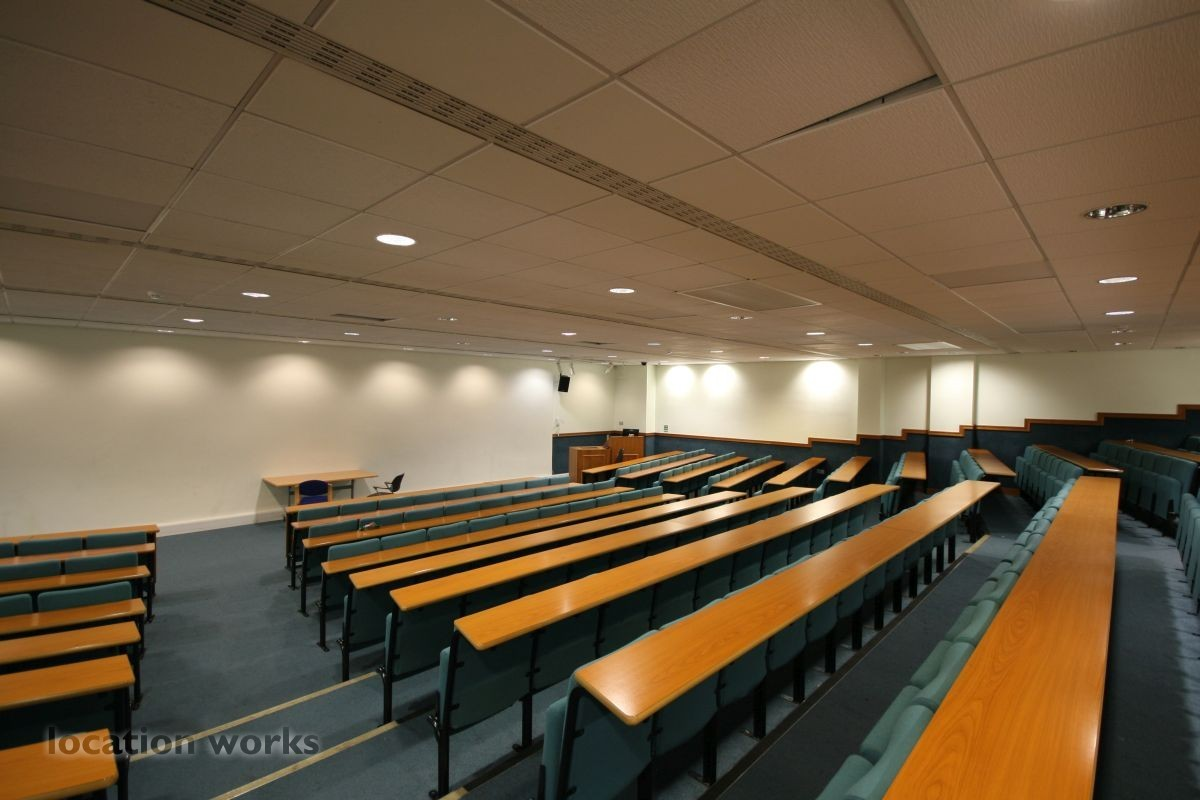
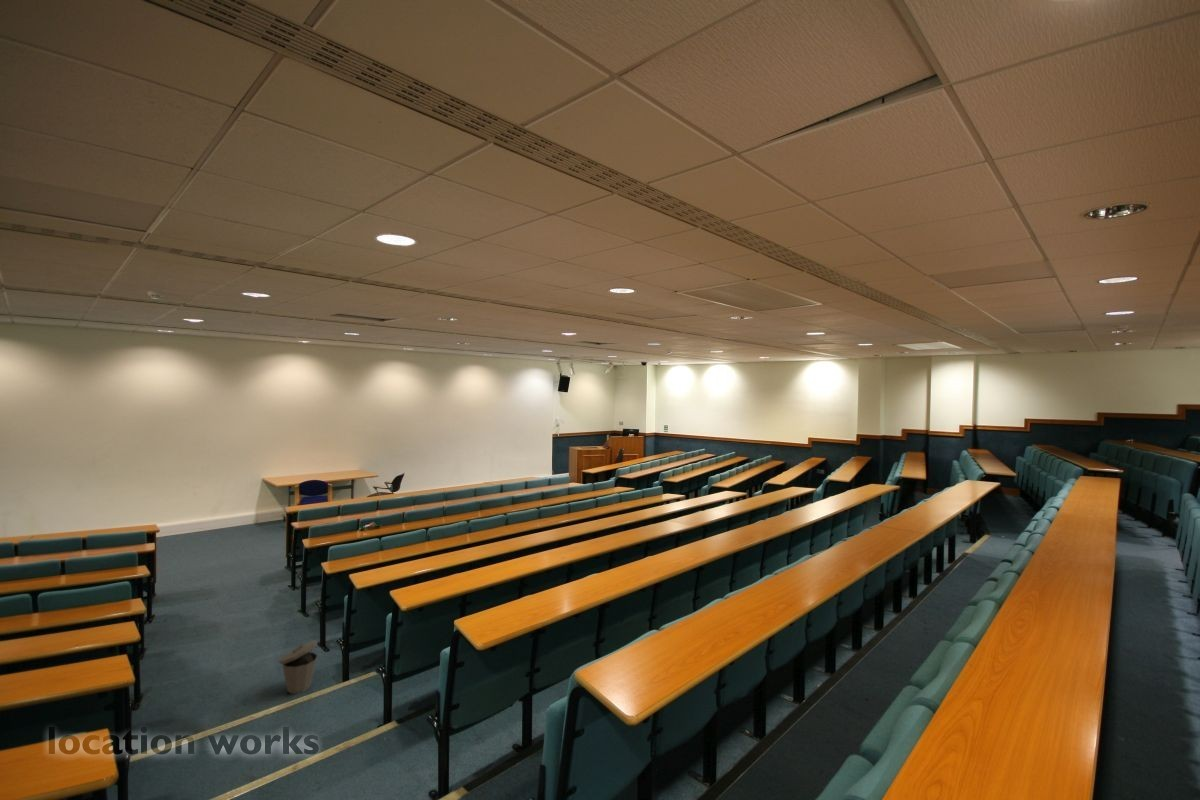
+ trash can (298, 665)
